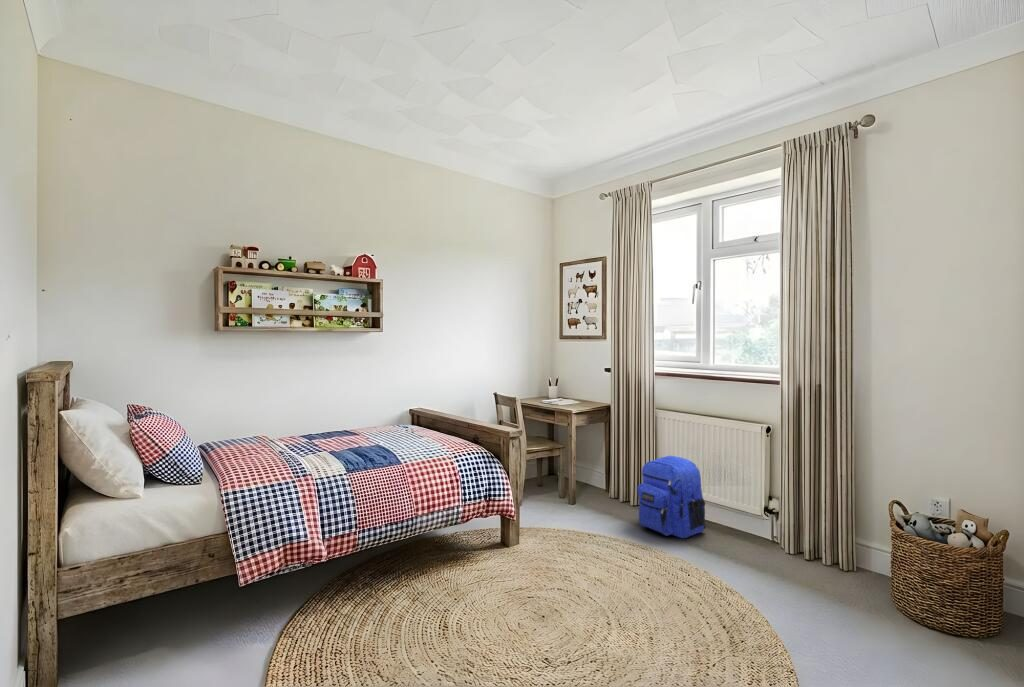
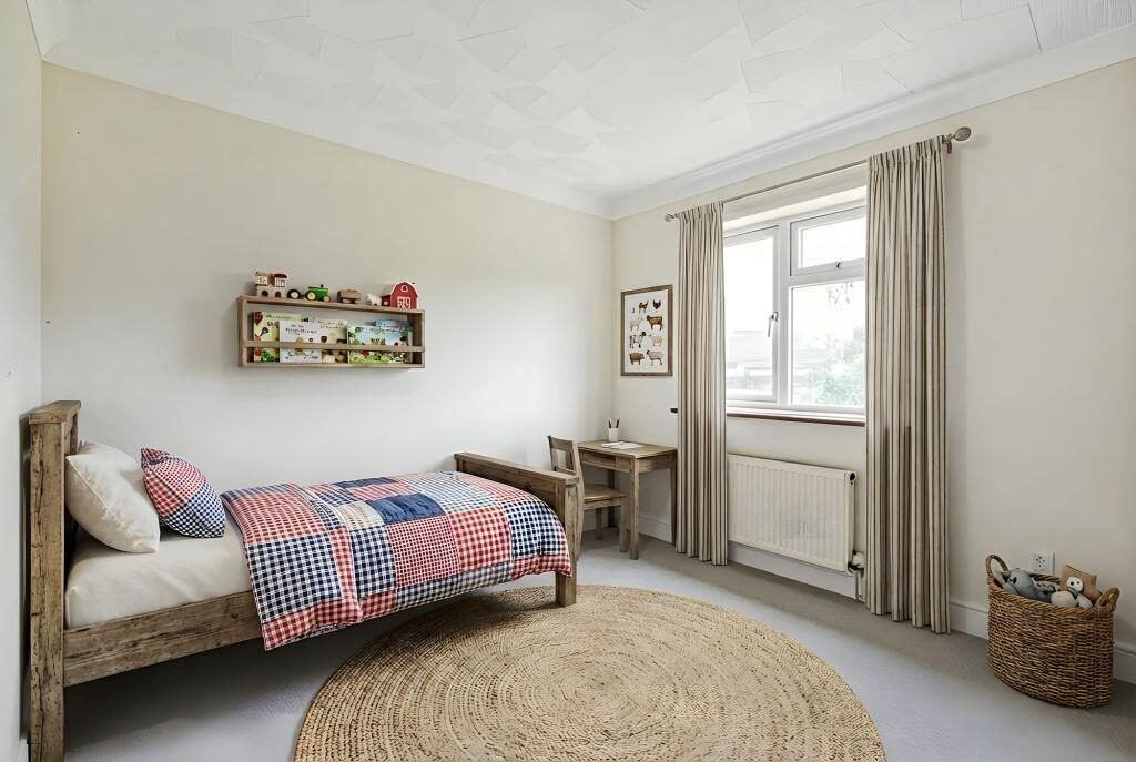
- backpack (669, 494)
